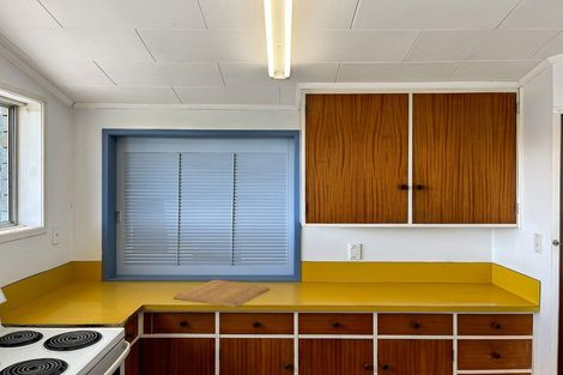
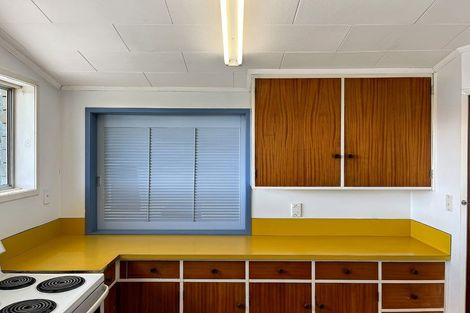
- chopping board (223, 291)
